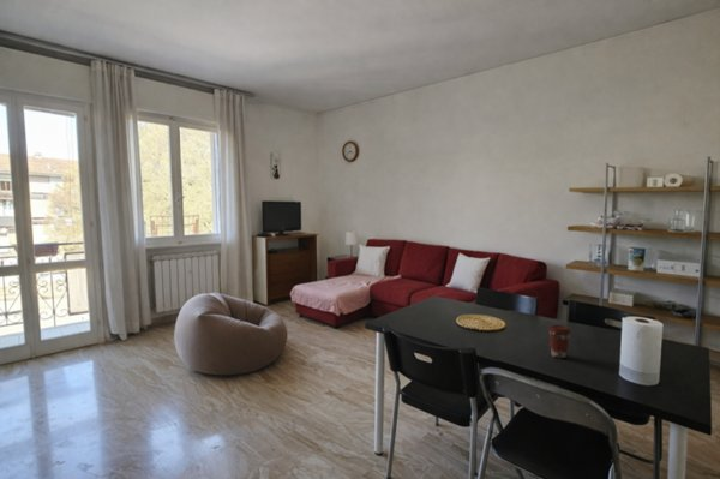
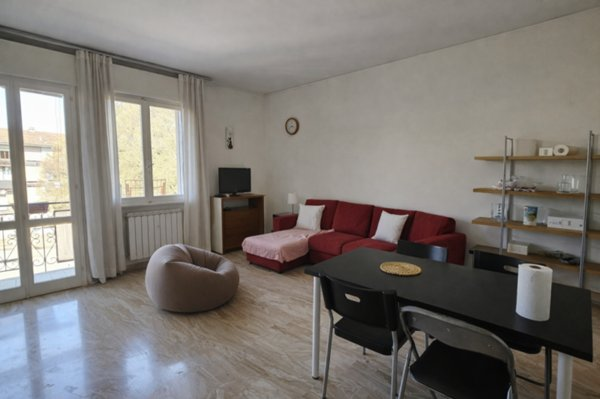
- coffee cup (558, 341)
